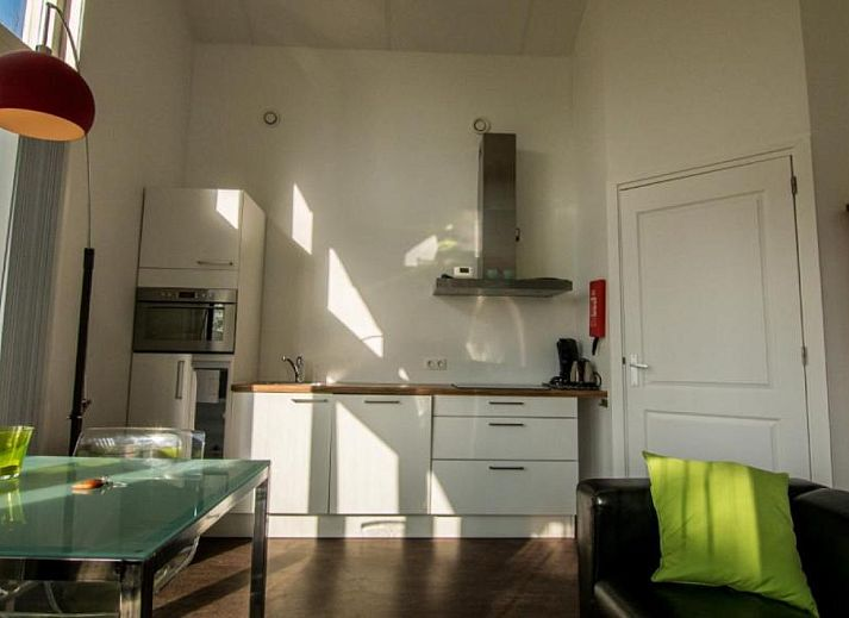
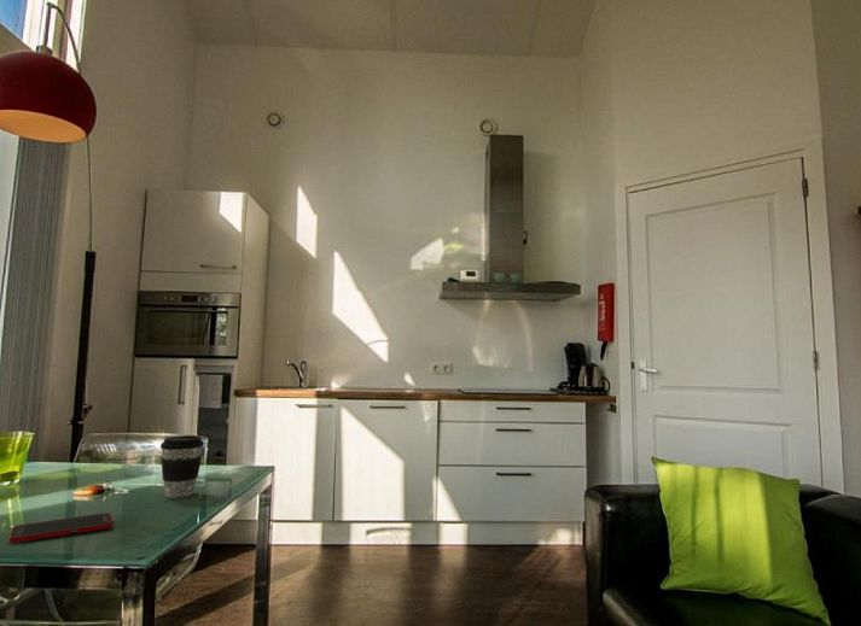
+ cell phone (63, 527)
+ coffee cup (181, 466)
